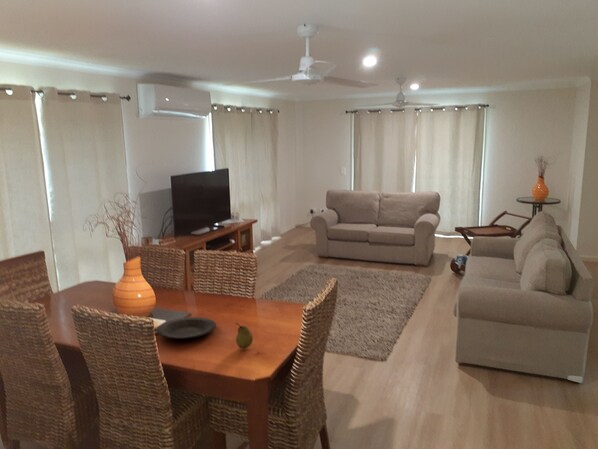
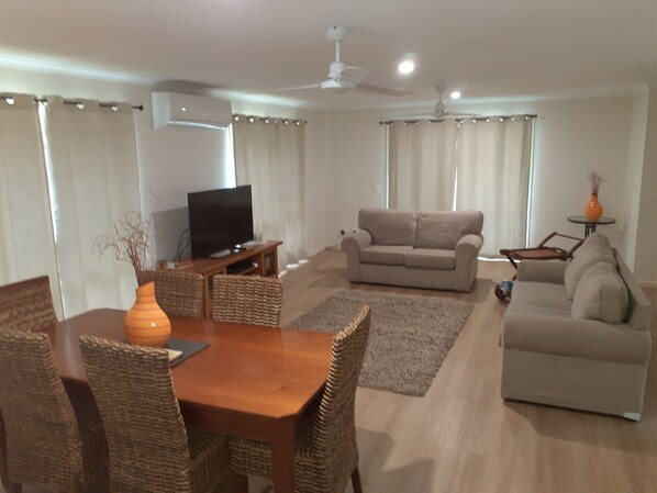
- plate (187, 329)
- fruit (244, 335)
